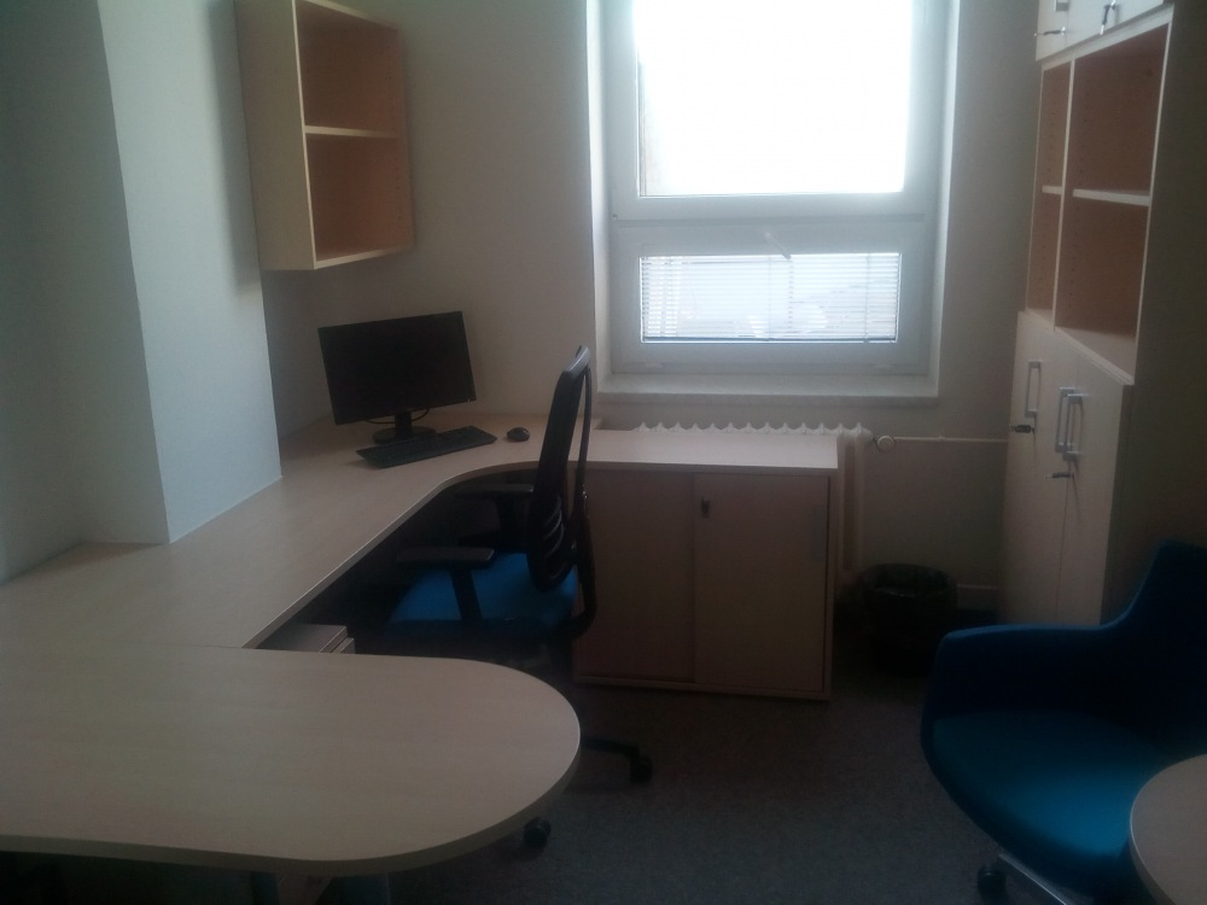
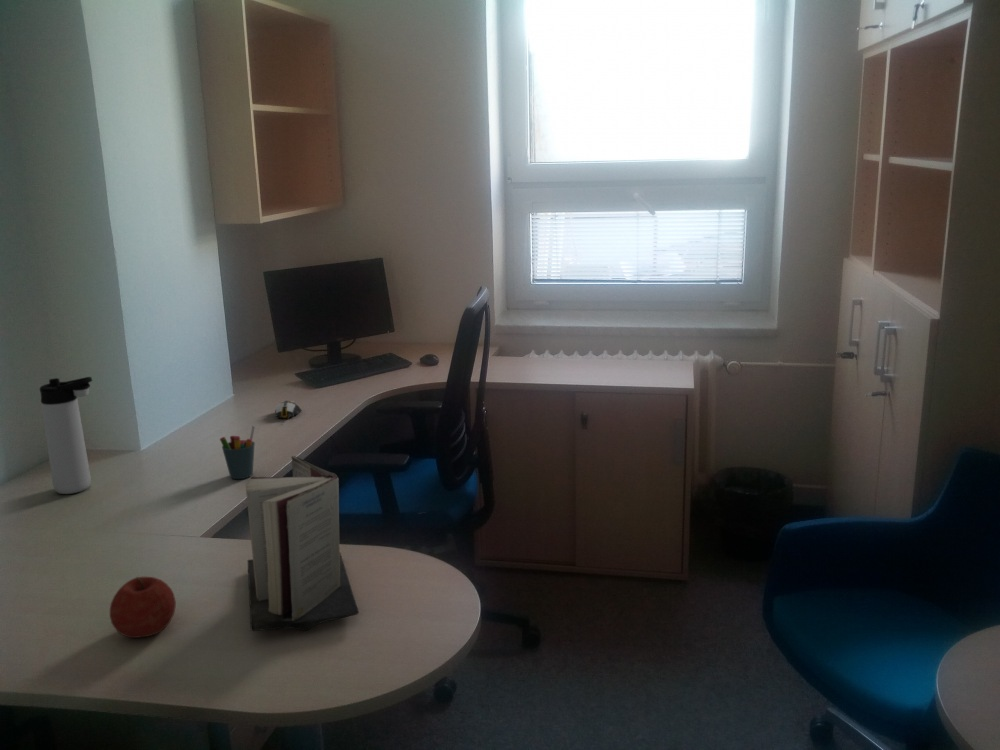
+ thermos bottle (73, 434)
+ fruit (141, 603)
+ book (295, 535)
+ pen holder (239, 452)
+ computer mouse (287, 409)
